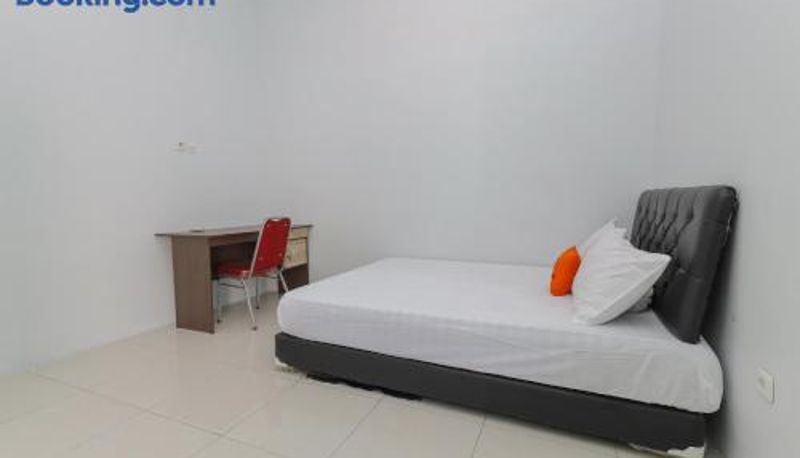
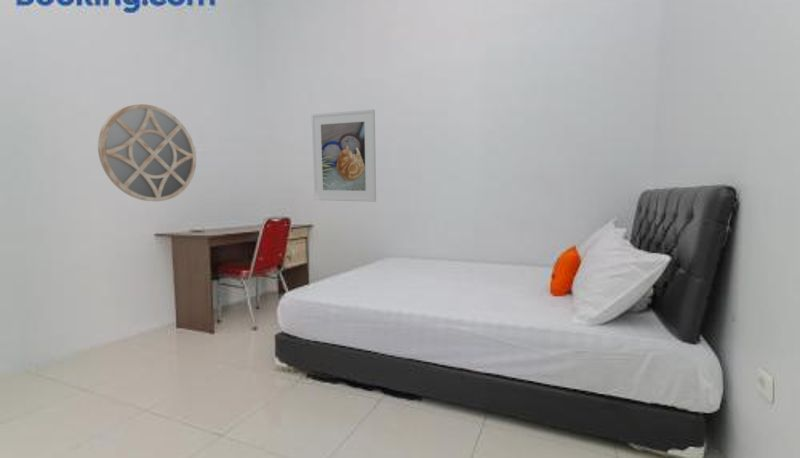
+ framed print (343, 157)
+ home mirror (152, 154)
